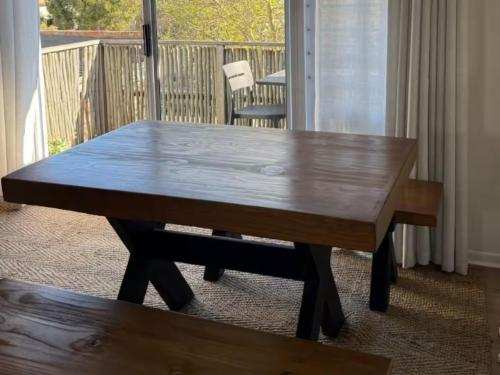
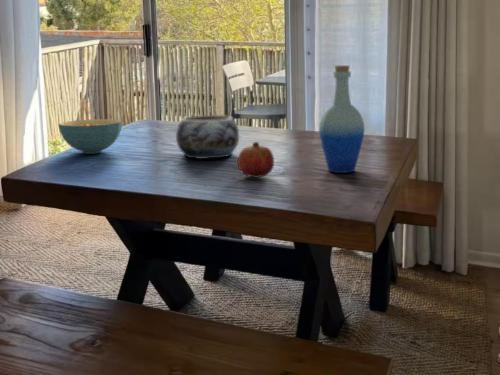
+ bottle (341, 118)
+ cereal bowl (91, 137)
+ decorative bowl (207, 136)
+ fruit (256, 159)
